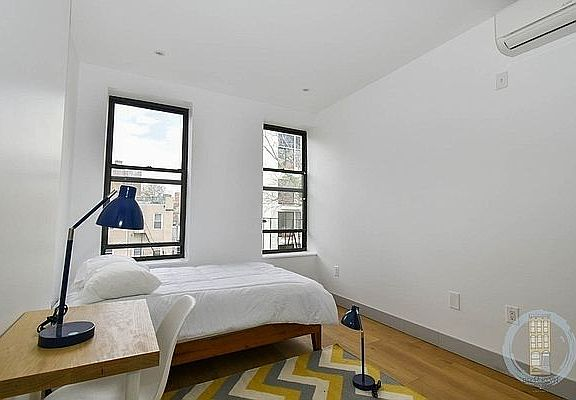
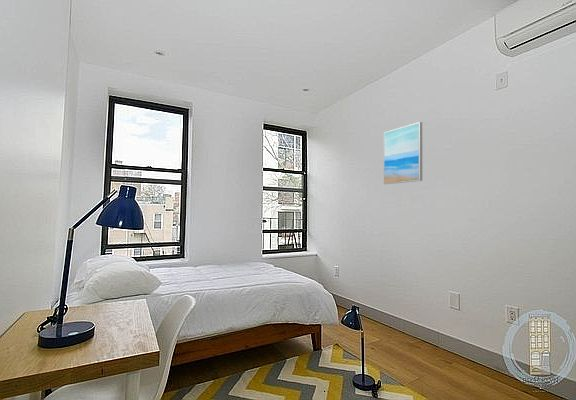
+ wall art (401, 155)
